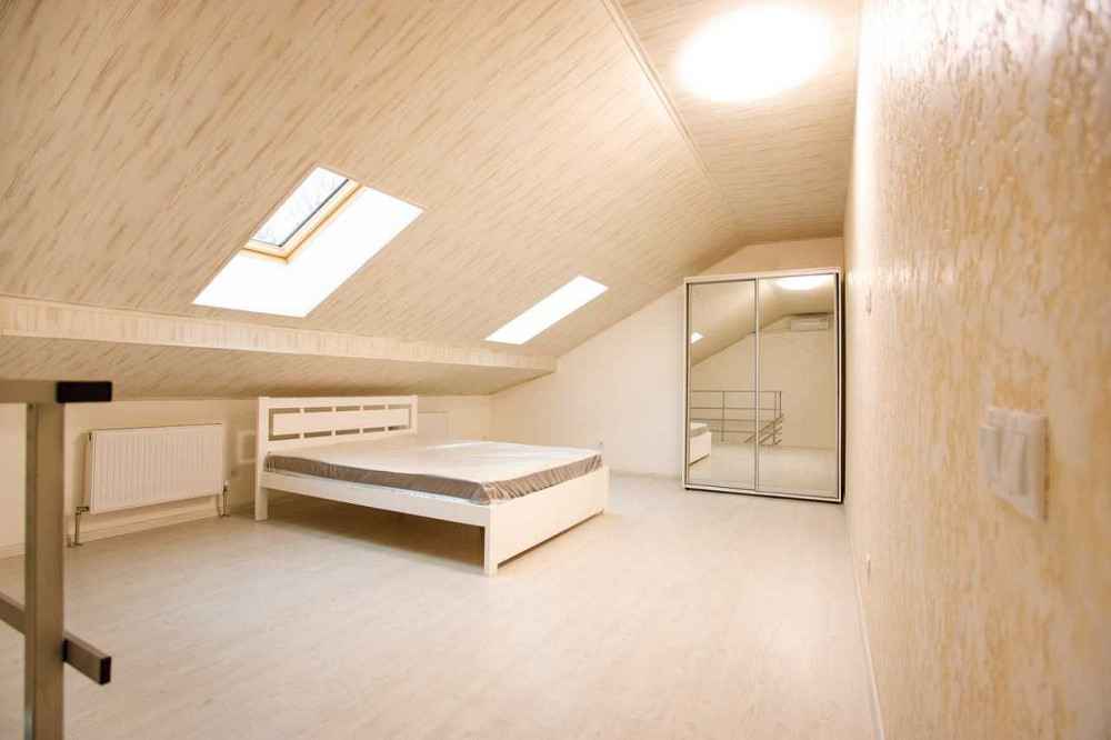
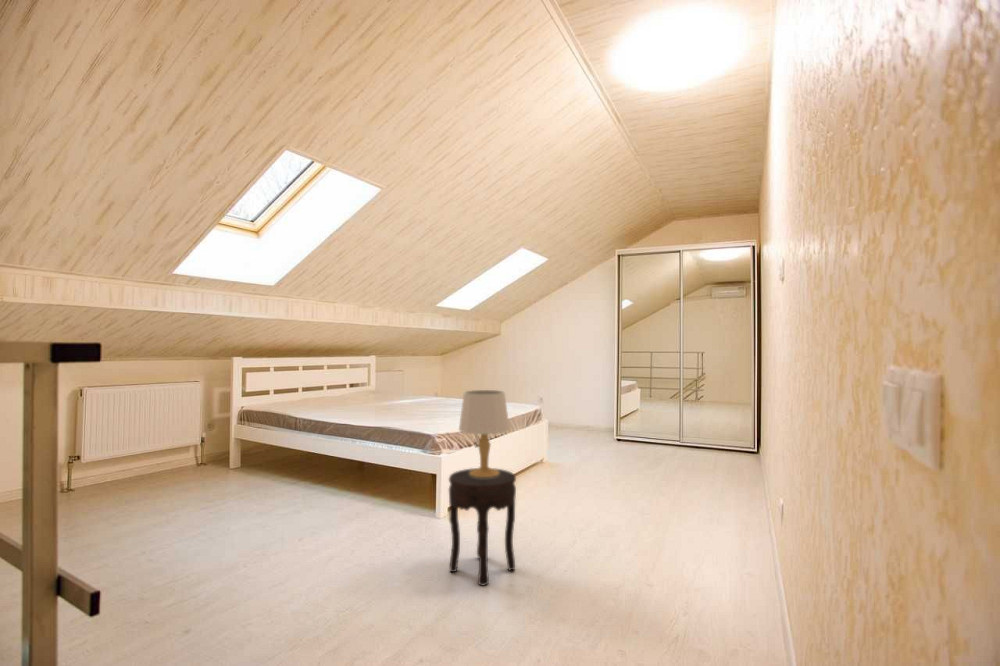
+ side table (482, 523)
+ table lamp (484, 432)
